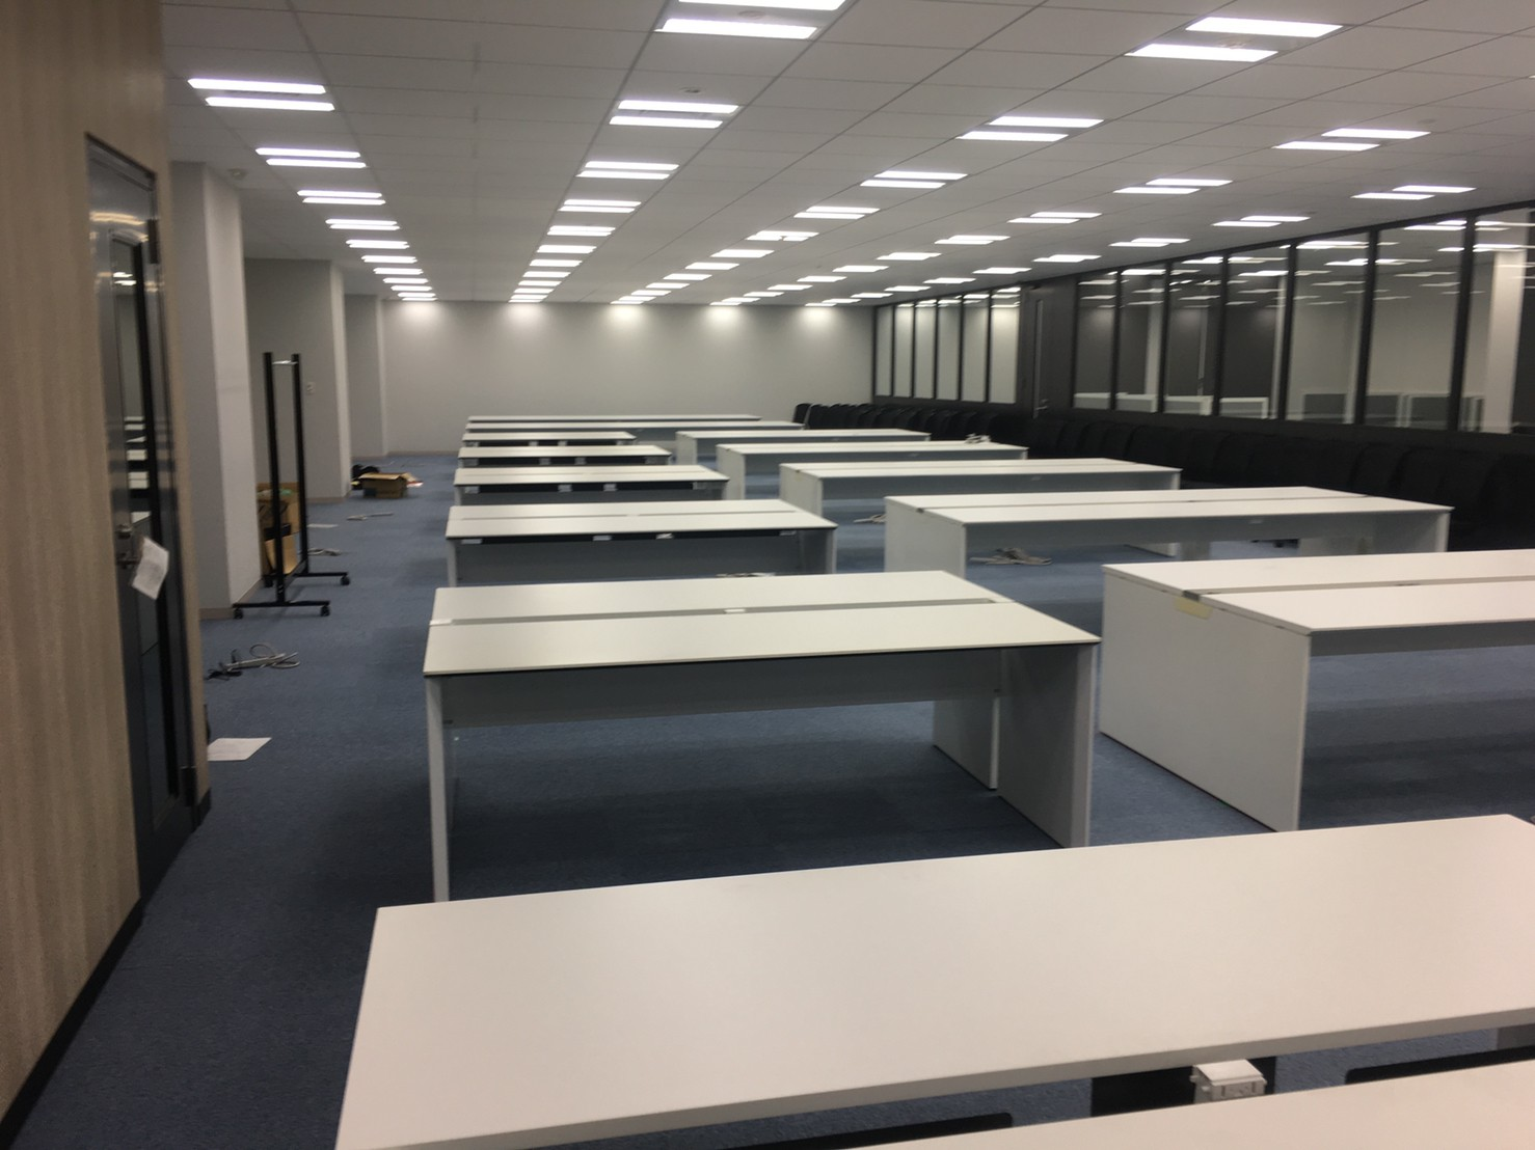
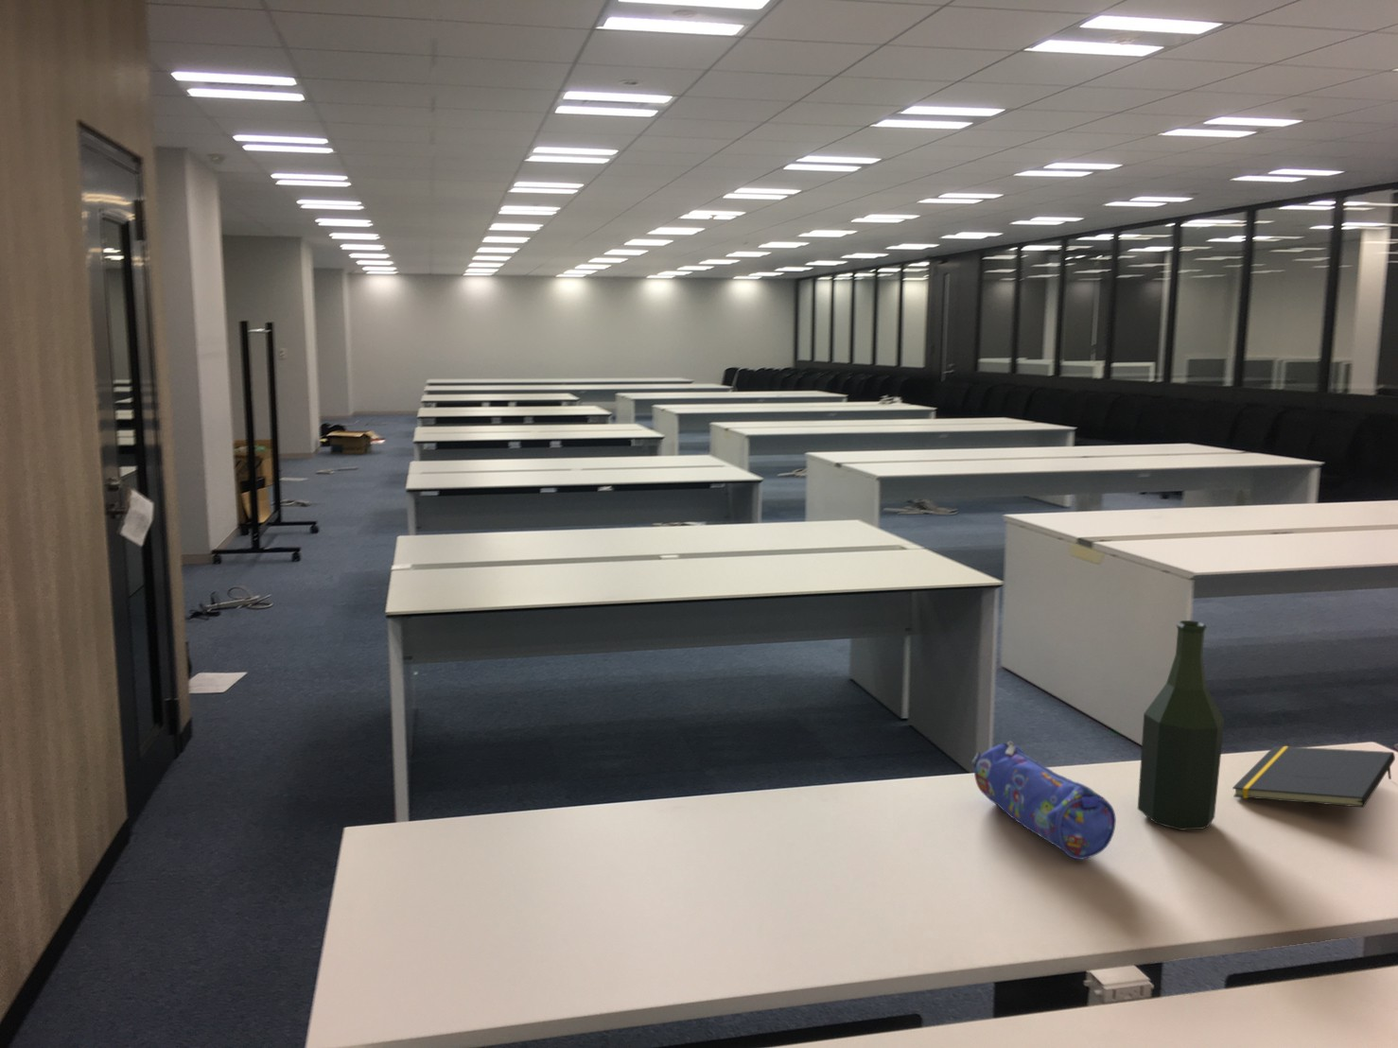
+ bottle (1183, 722)
+ pencil case (1039, 795)
+ notepad (1314, 774)
